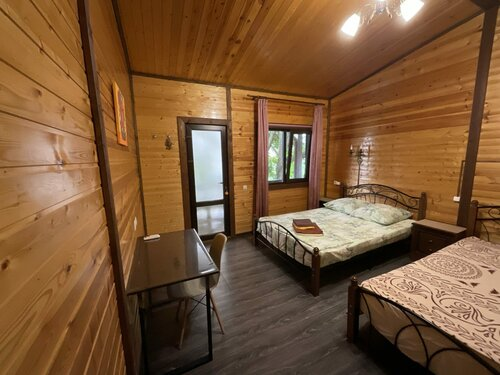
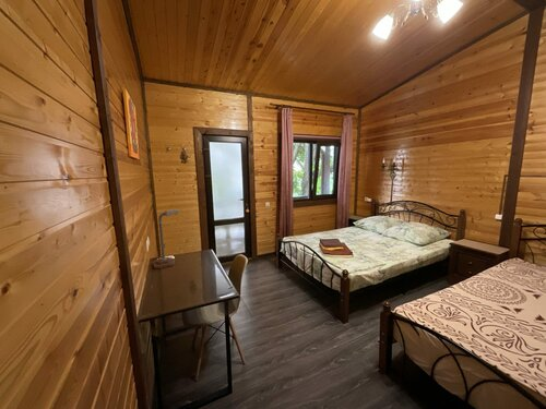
+ desk lamp (163, 239)
